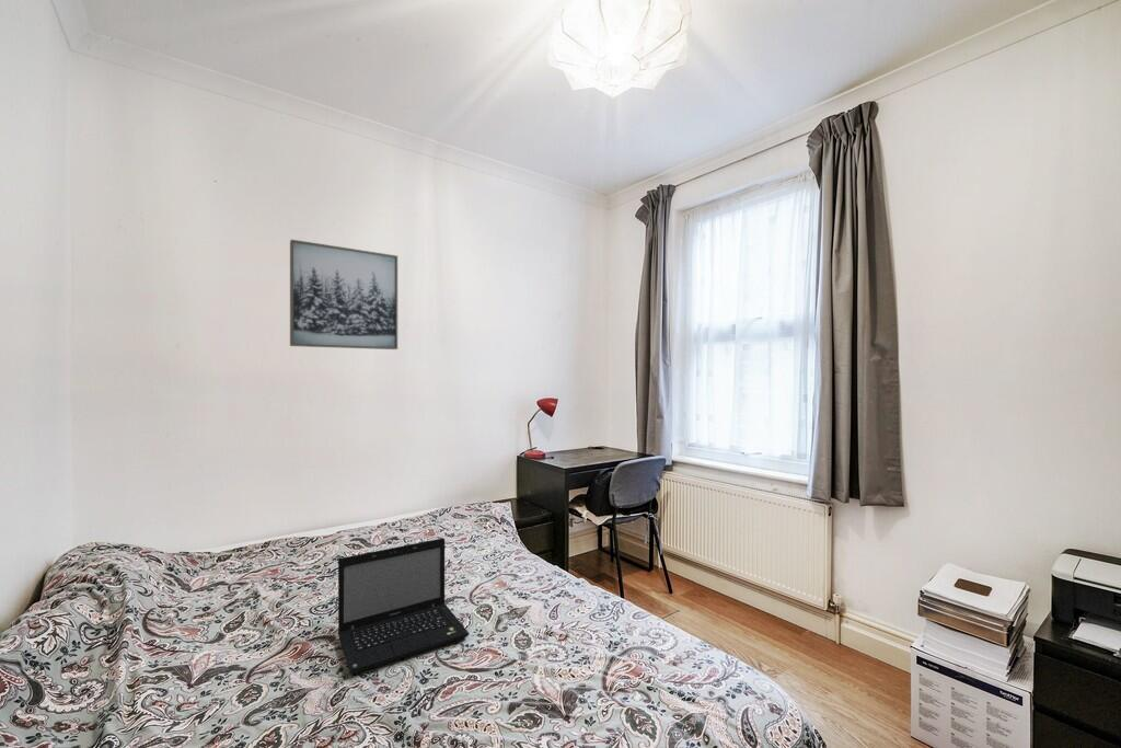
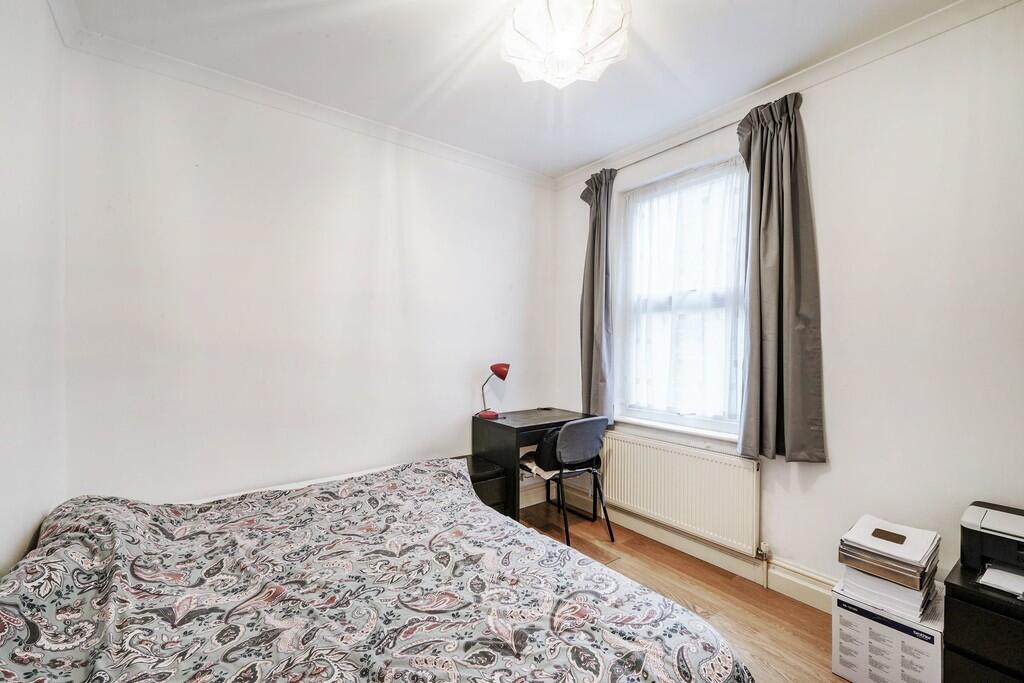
- laptop (403, 598)
- wall art (346, 298)
